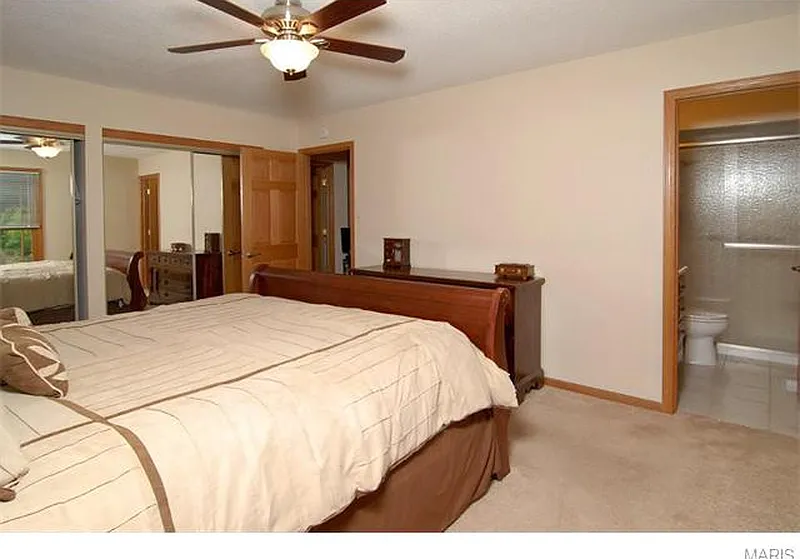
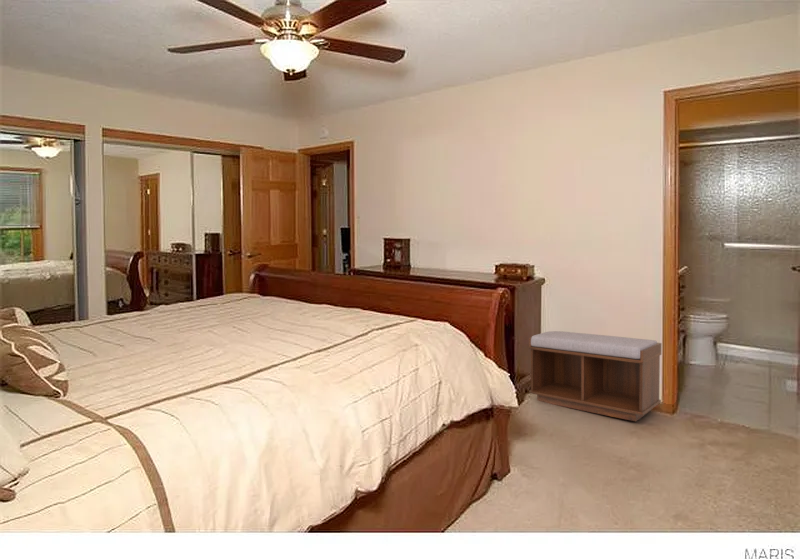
+ bench (592, 371)
